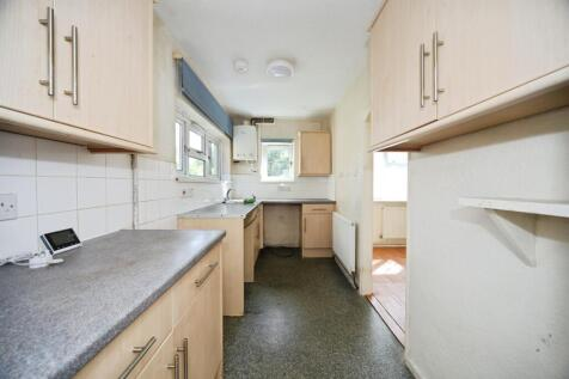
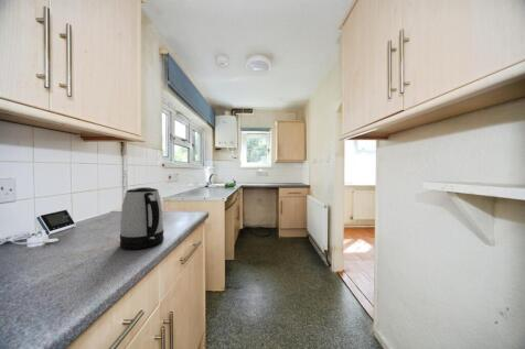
+ kettle (144, 216)
